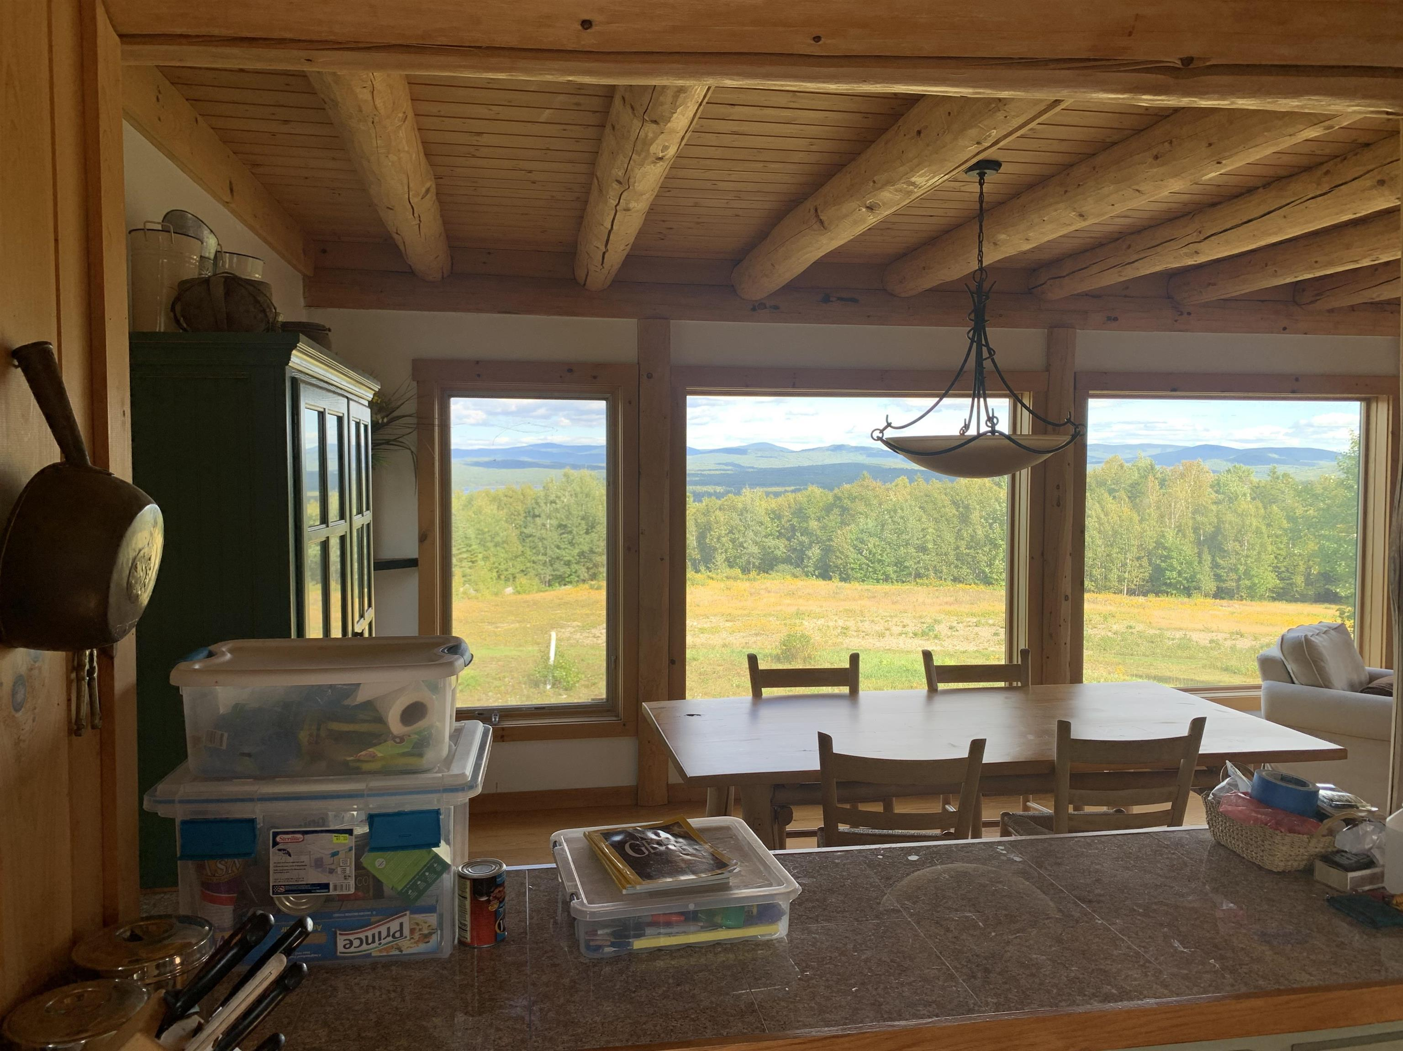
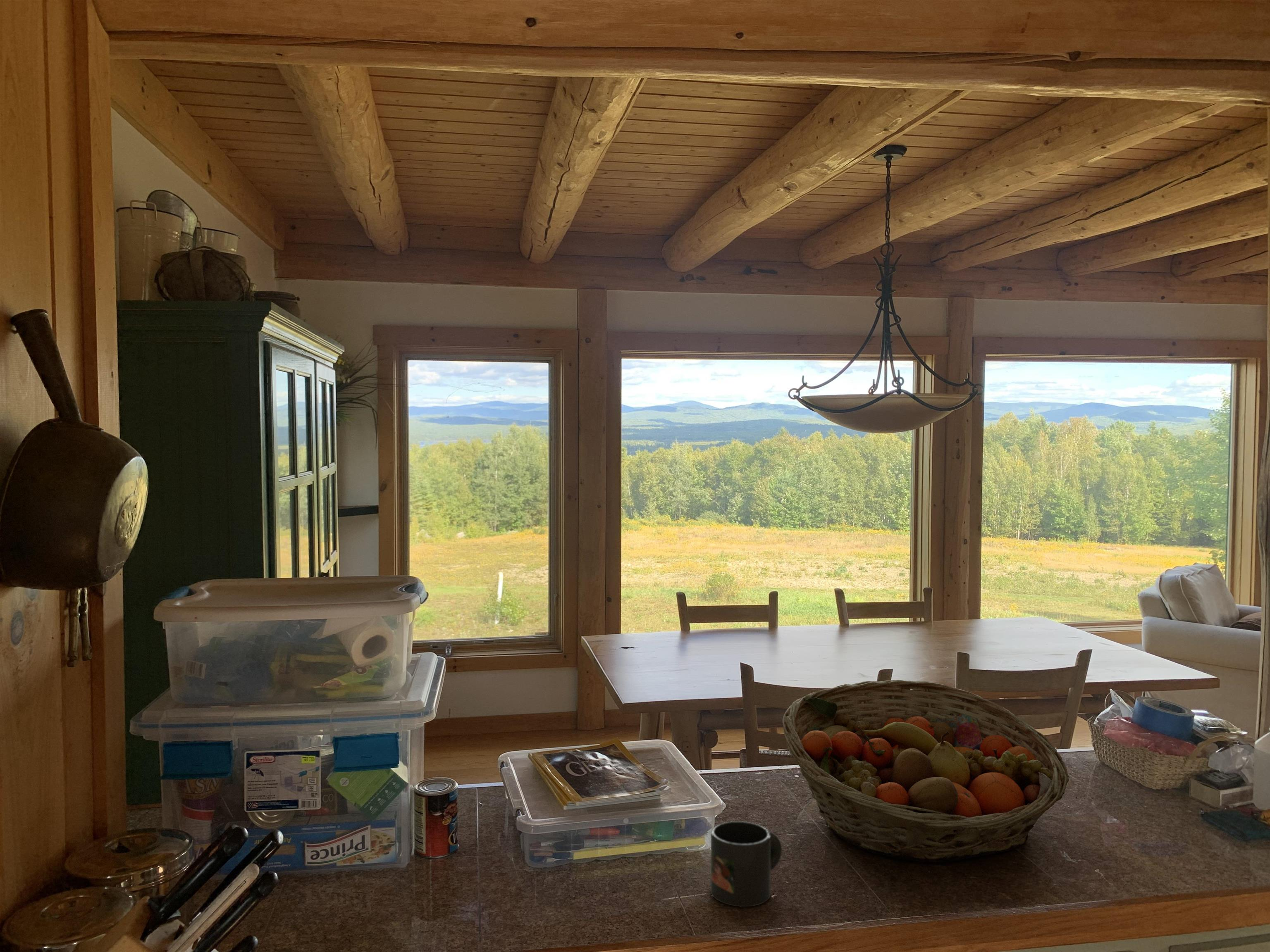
+ fruit basket (920, 764)
+ mug (749, 860)
